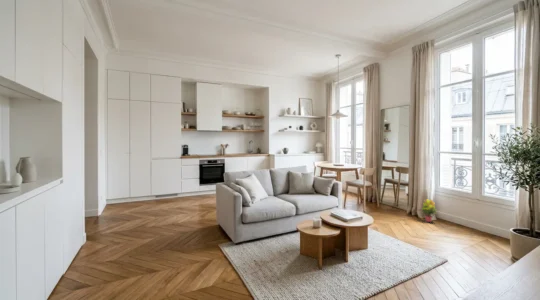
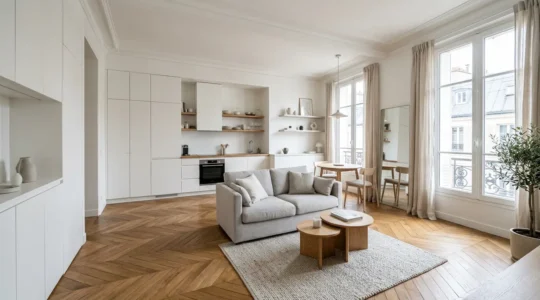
- potted plant (429, 210)
